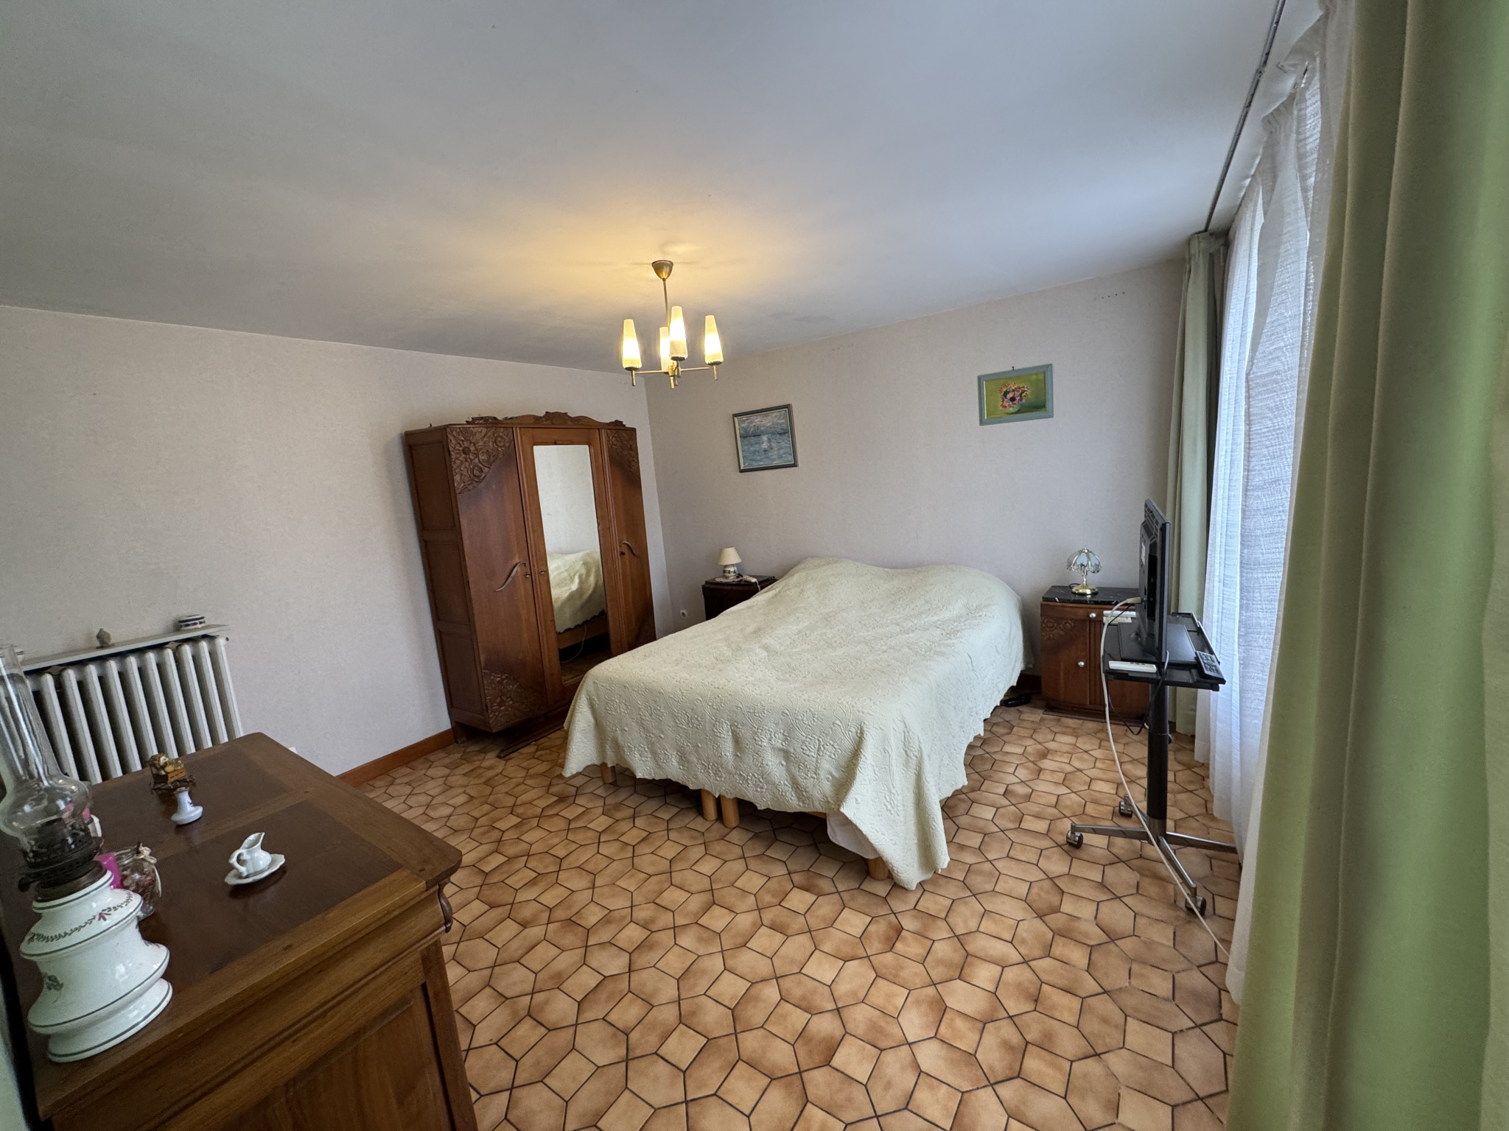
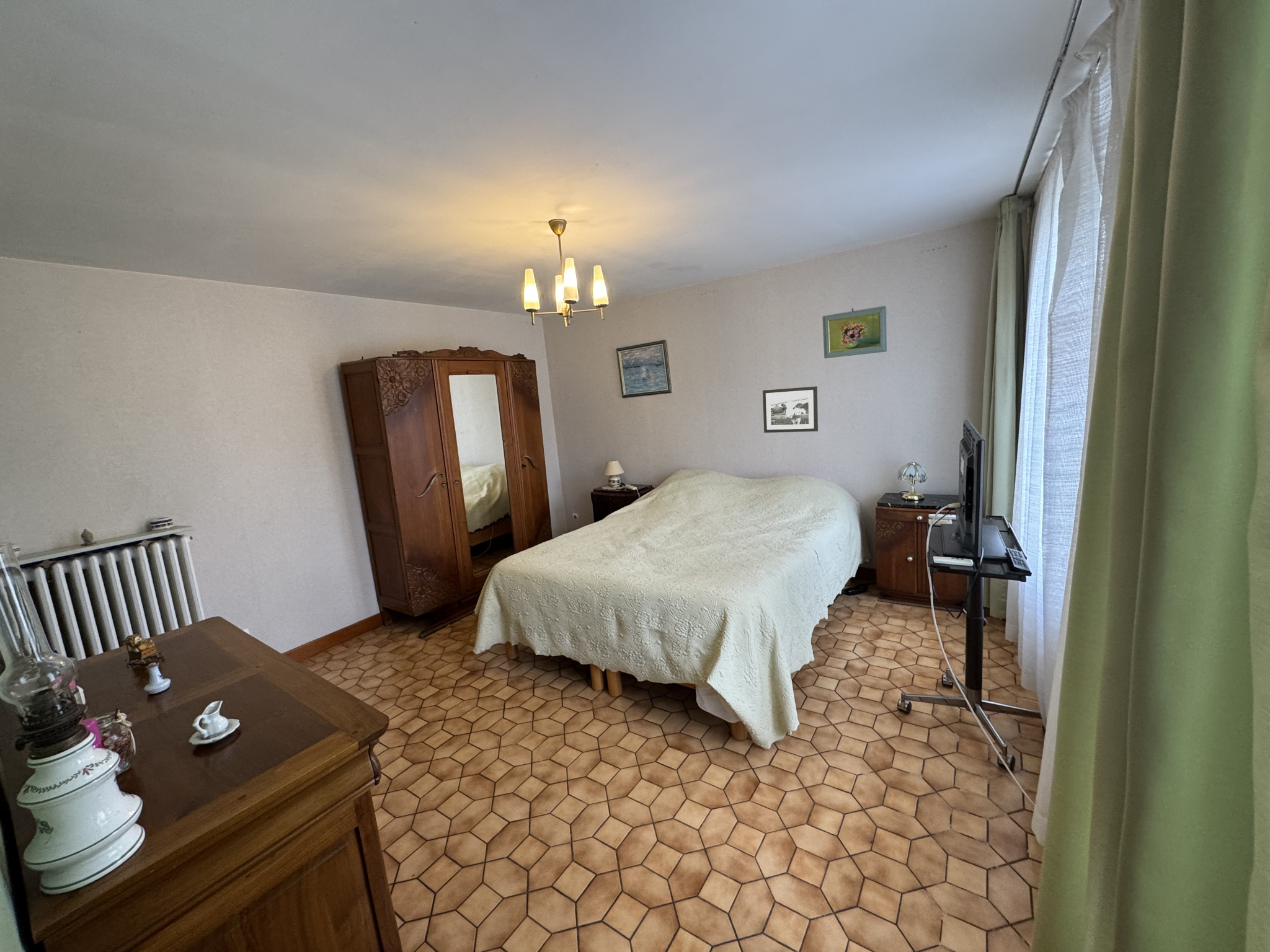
+ picture frame (789, 410)
